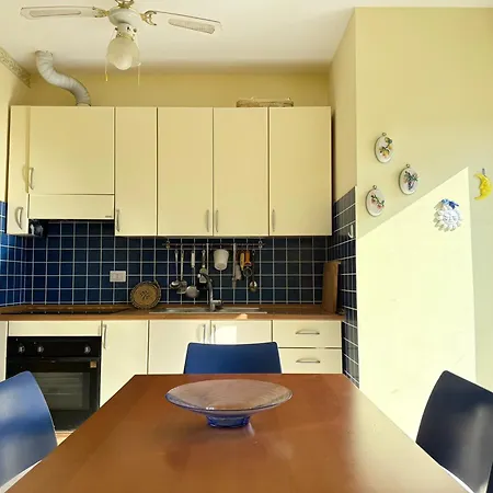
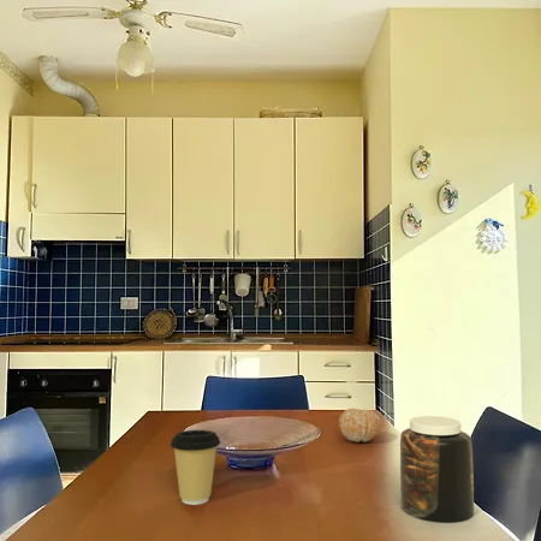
+ fruit (359, 424)
+ jar (435, 464)
+ coffee cup (195, 465)
